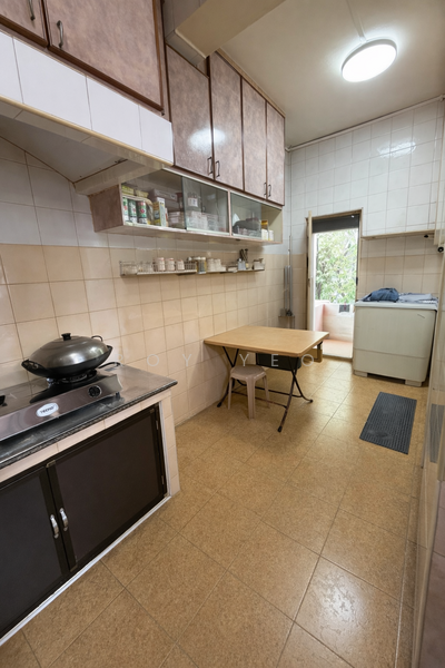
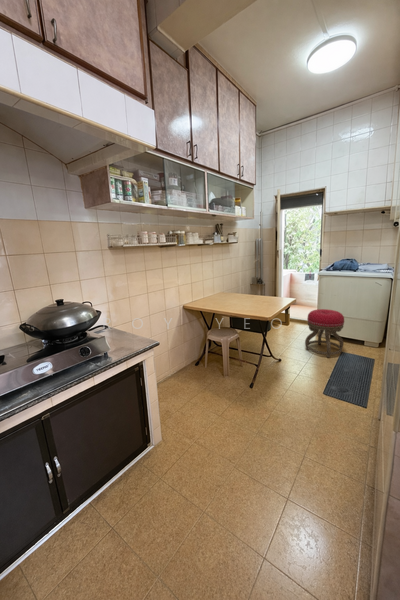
+ stool (325, 331)
